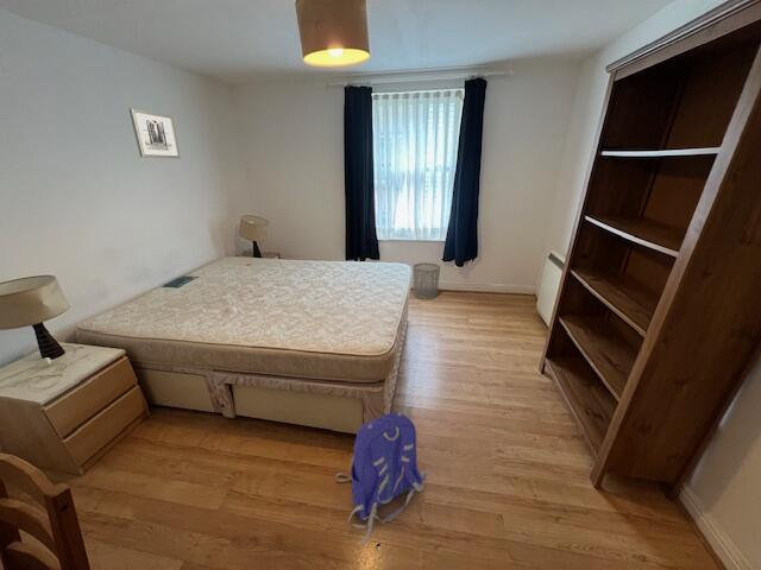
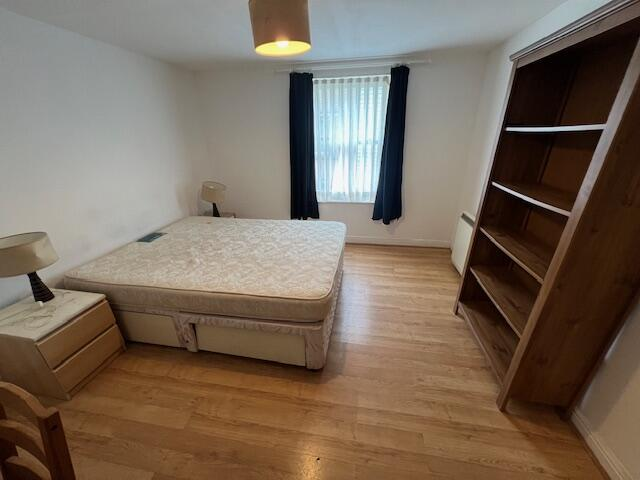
- wall art (156, 135)
- waste bin (426, 280)
- backpack (379, 454)
